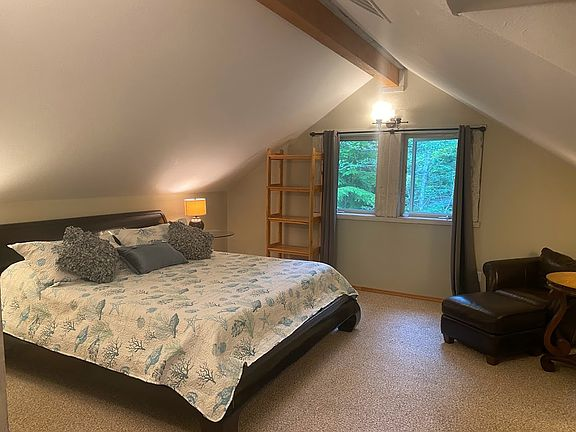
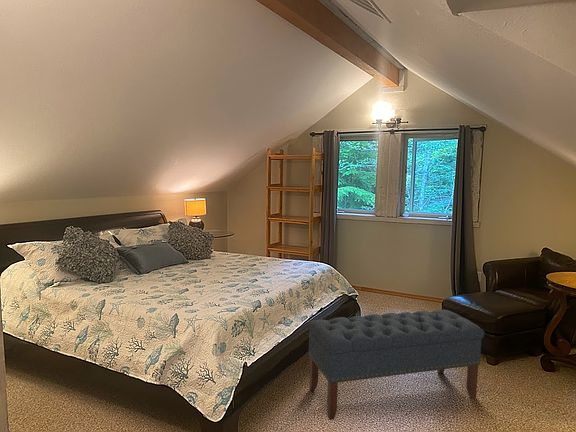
+ bench (393, 357)
